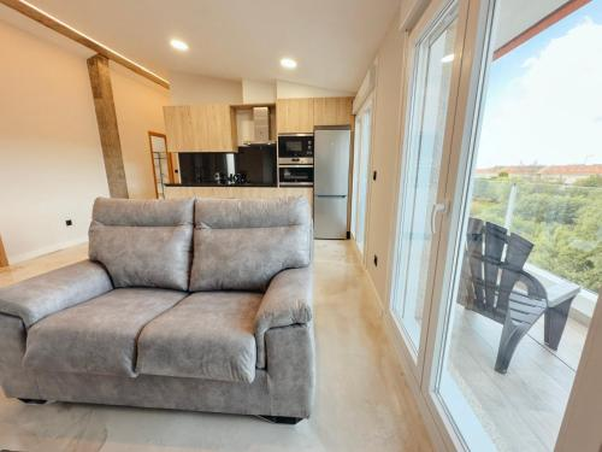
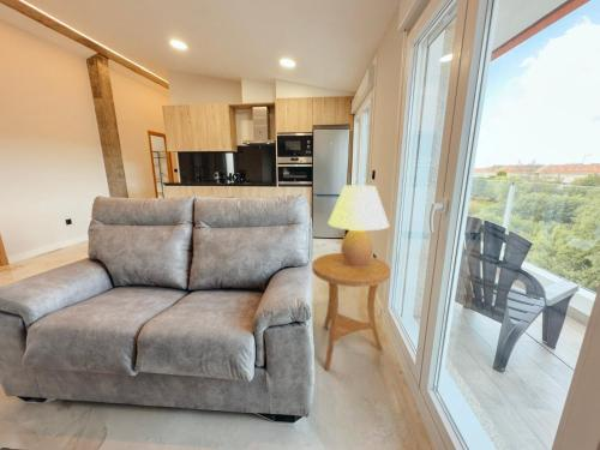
+ table lamp (358, 224)
+ side table (343, 316)
